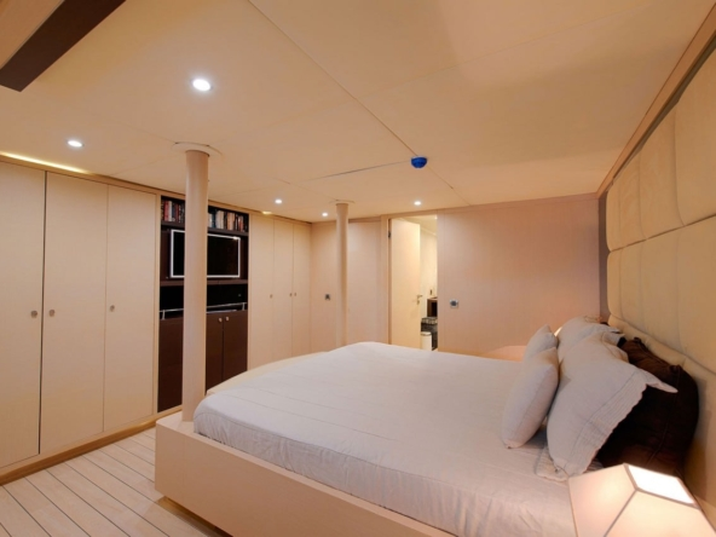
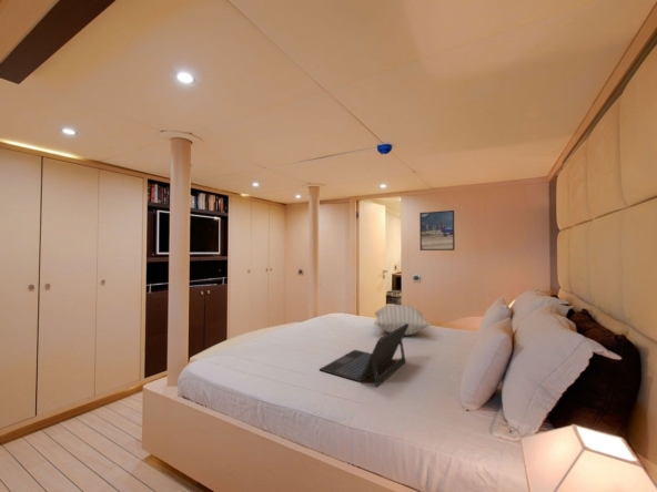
+ pillow (400, 318)
+ laptop (363, 351)
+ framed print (436, 230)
